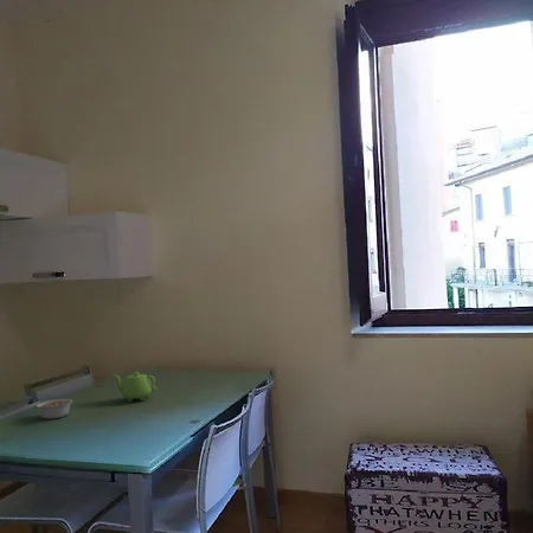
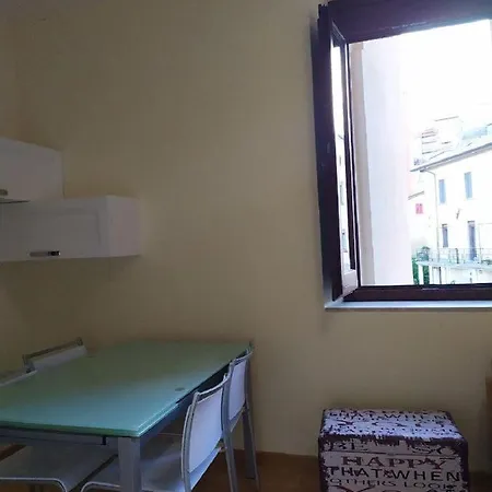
- teapot (134, 385)
- legume (56, 407)
